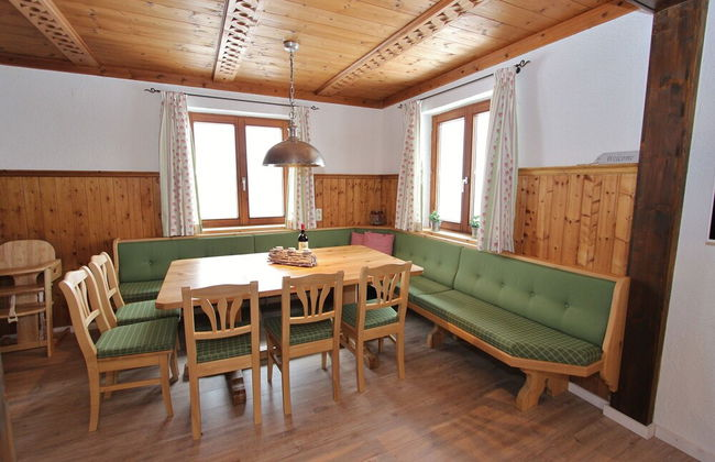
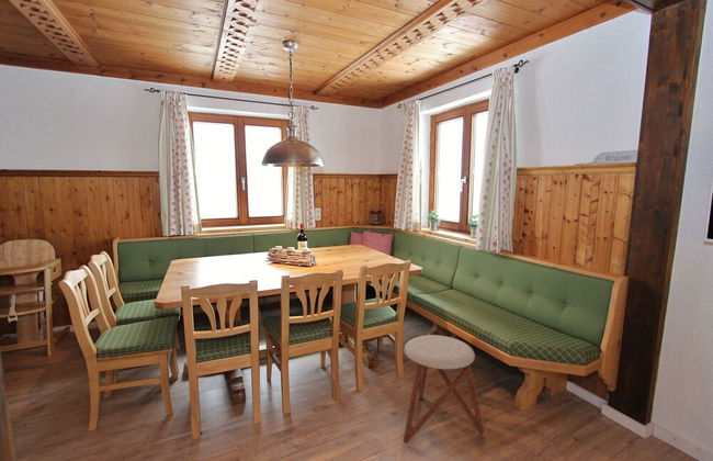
+ stool (423, 387)
